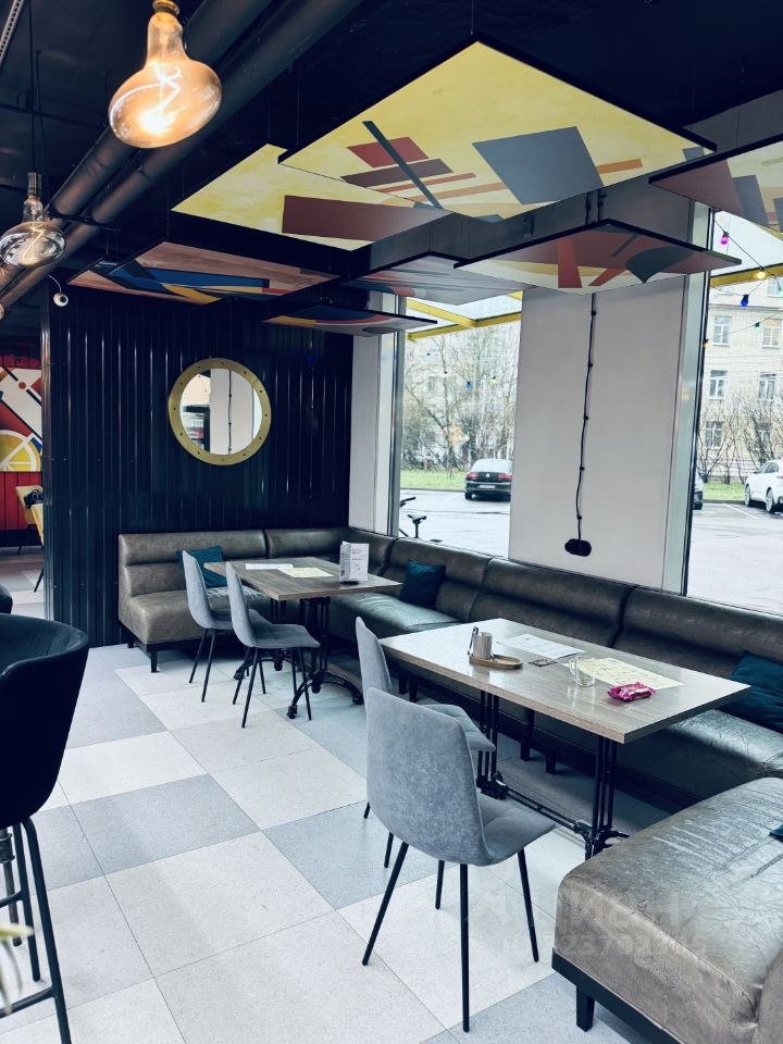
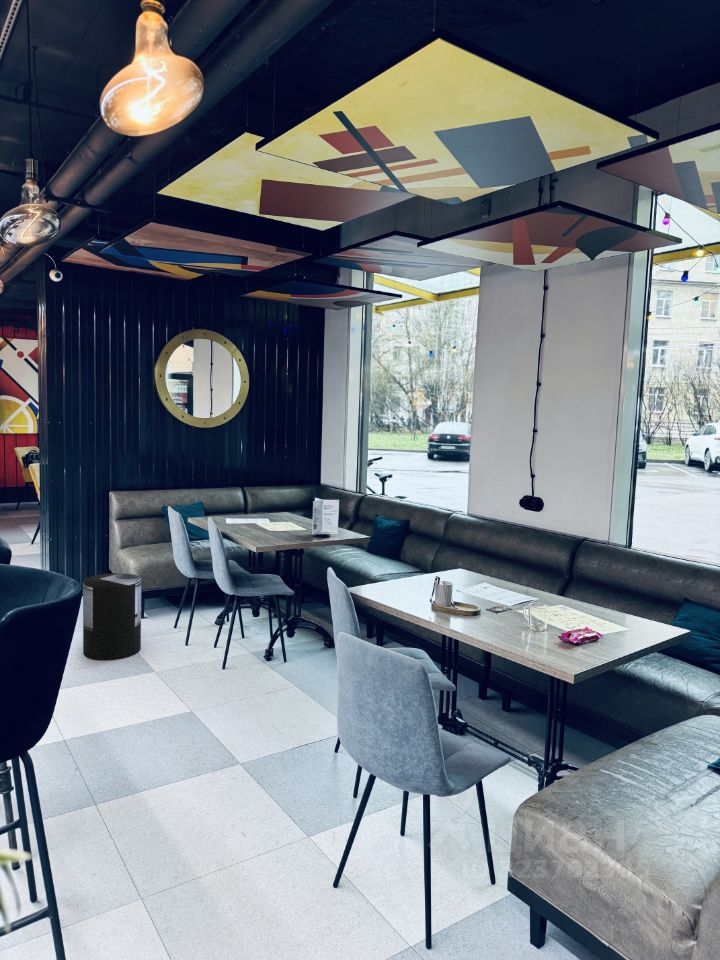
+ trash can (112, 615)
